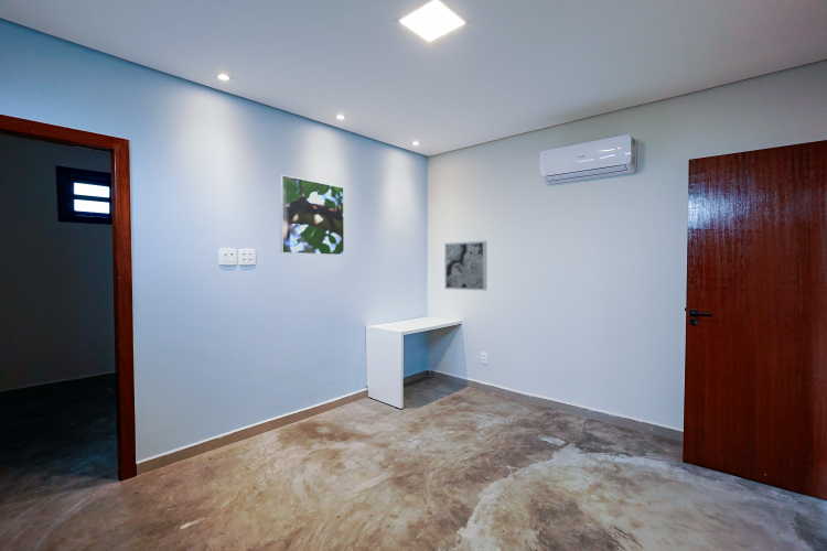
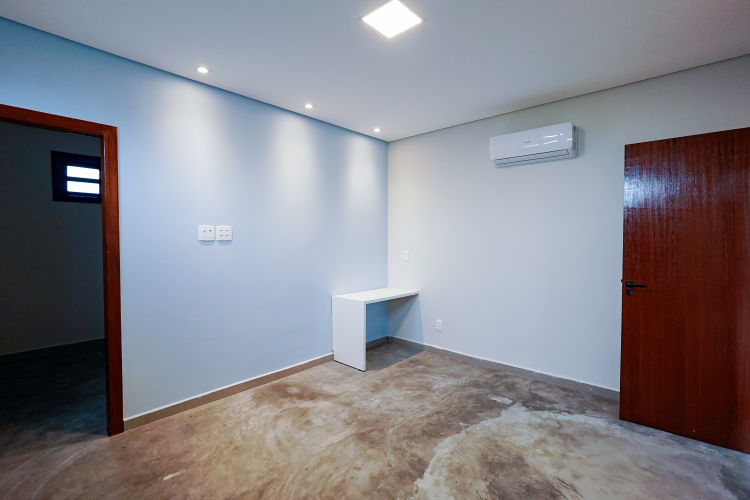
- wall art (464, 266)
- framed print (314, 217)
